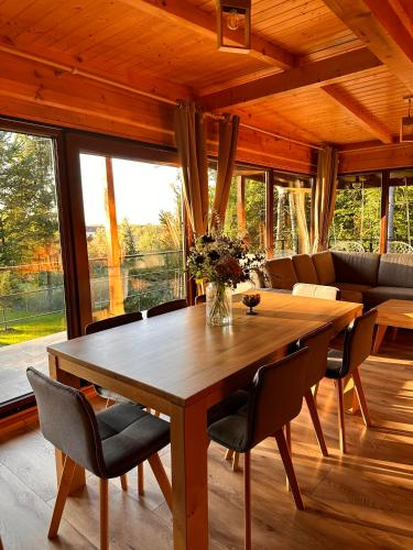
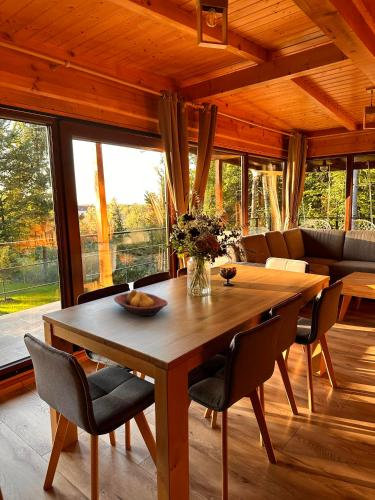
+ fruit bowl (139, 300)
